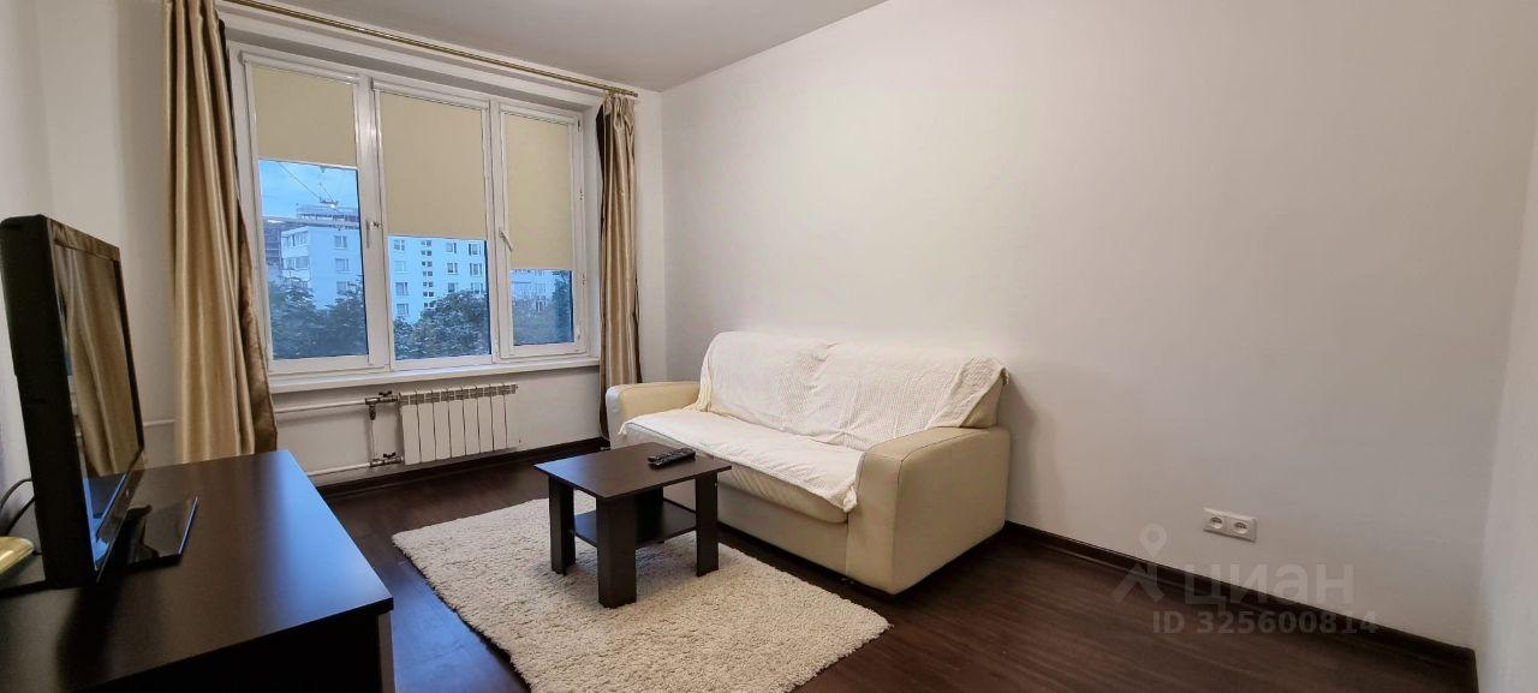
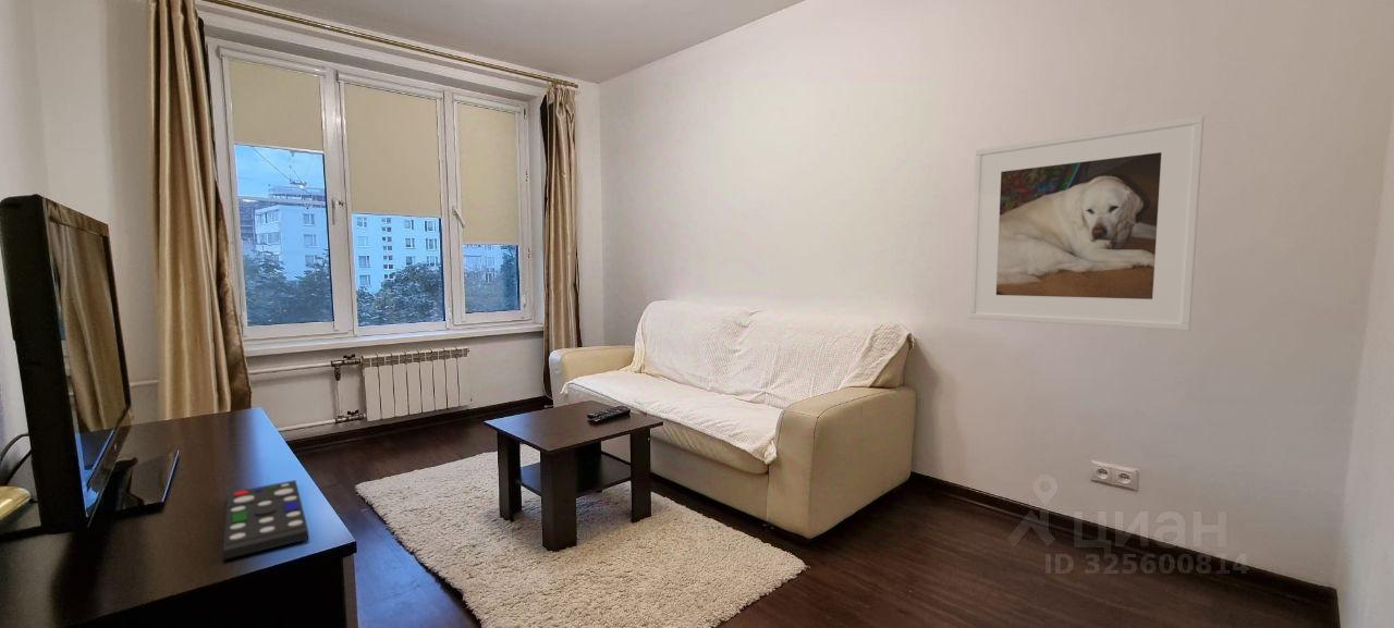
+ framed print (1071, 230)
+ remote control (265, 513)
